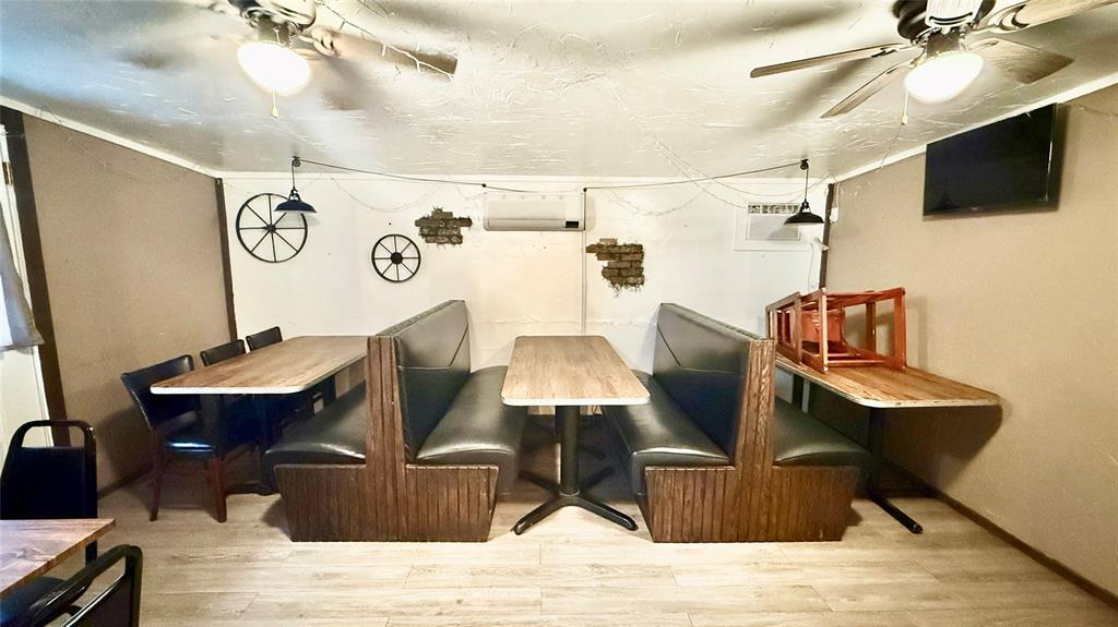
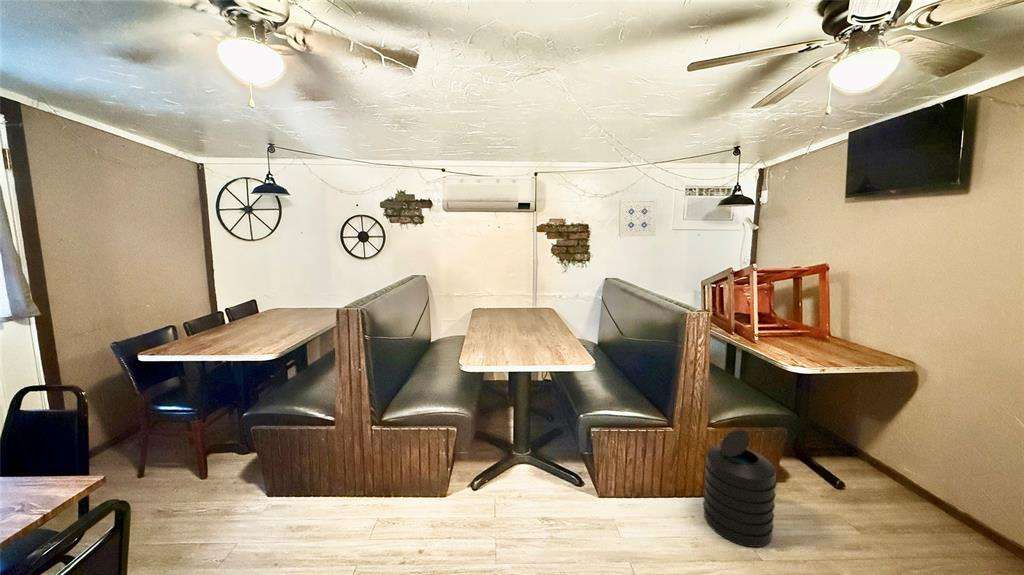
+ wall art (637, 218)
+ trash can (738, 478)
